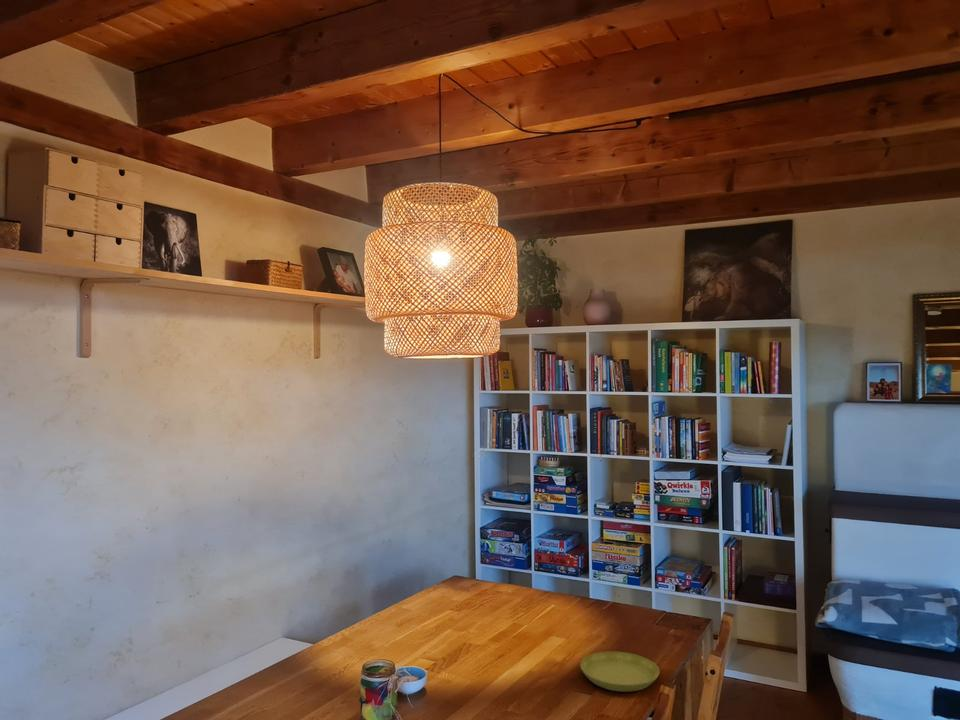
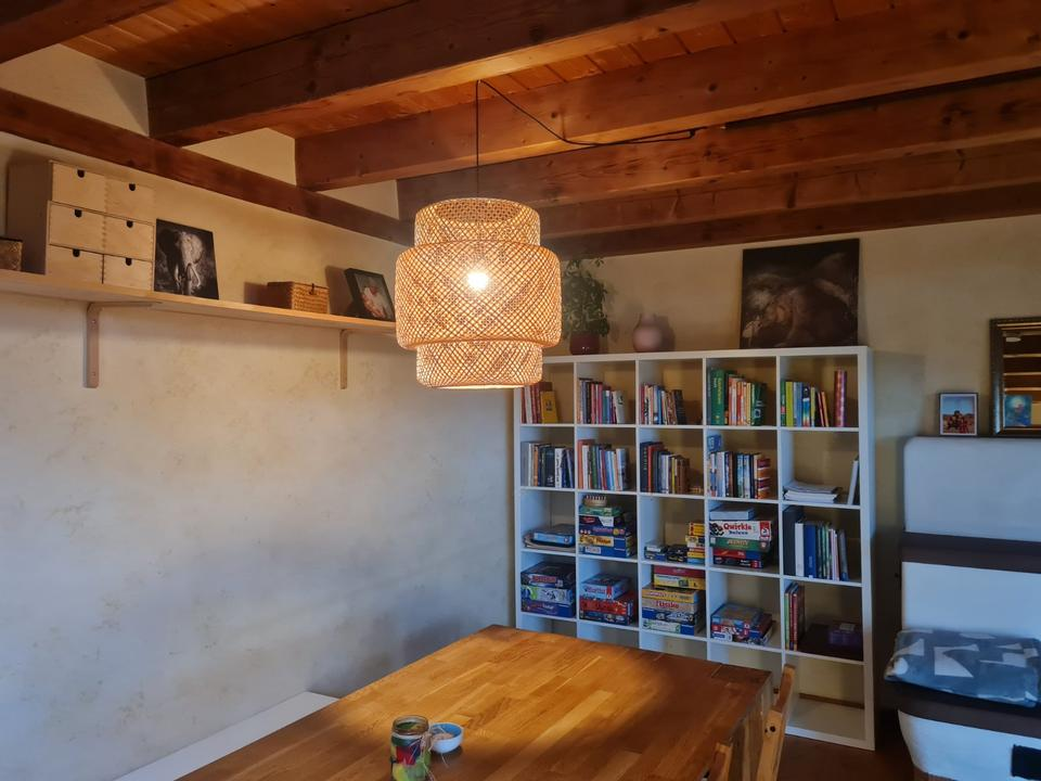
- saucer (619, 672)
